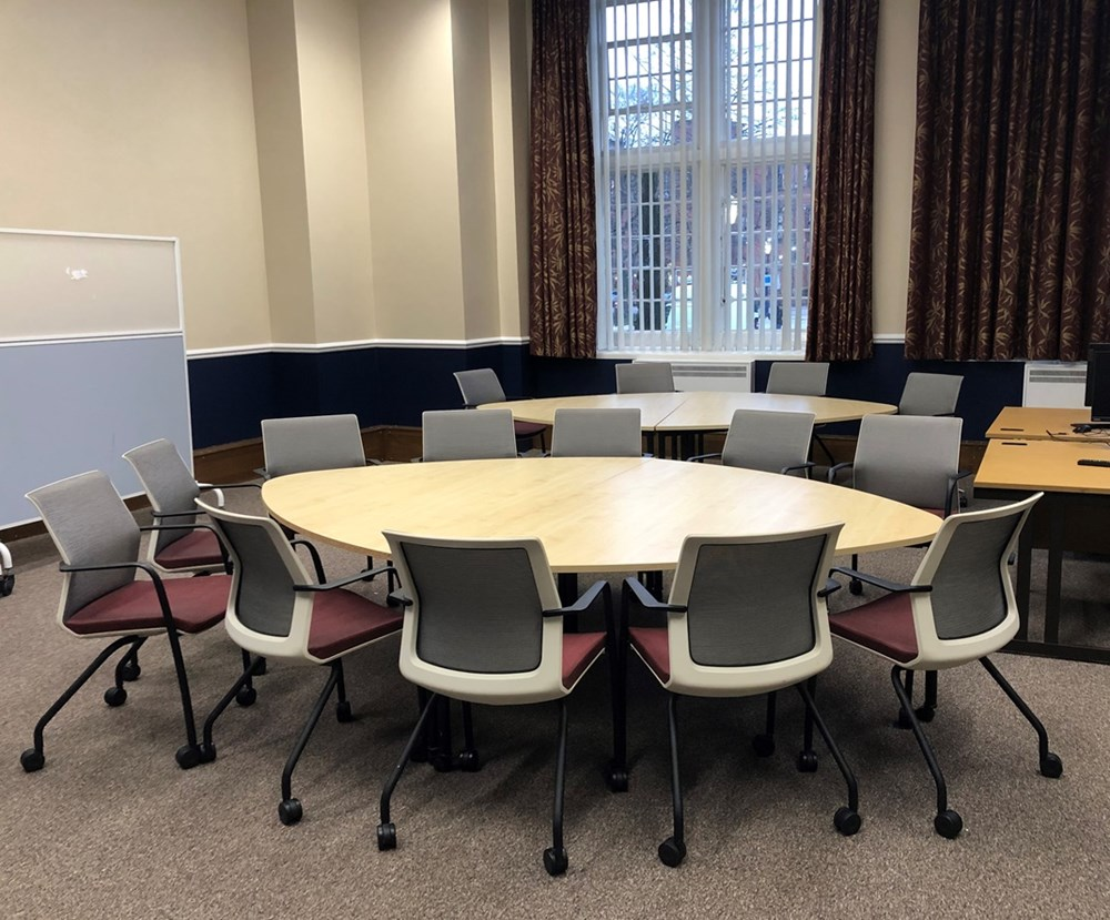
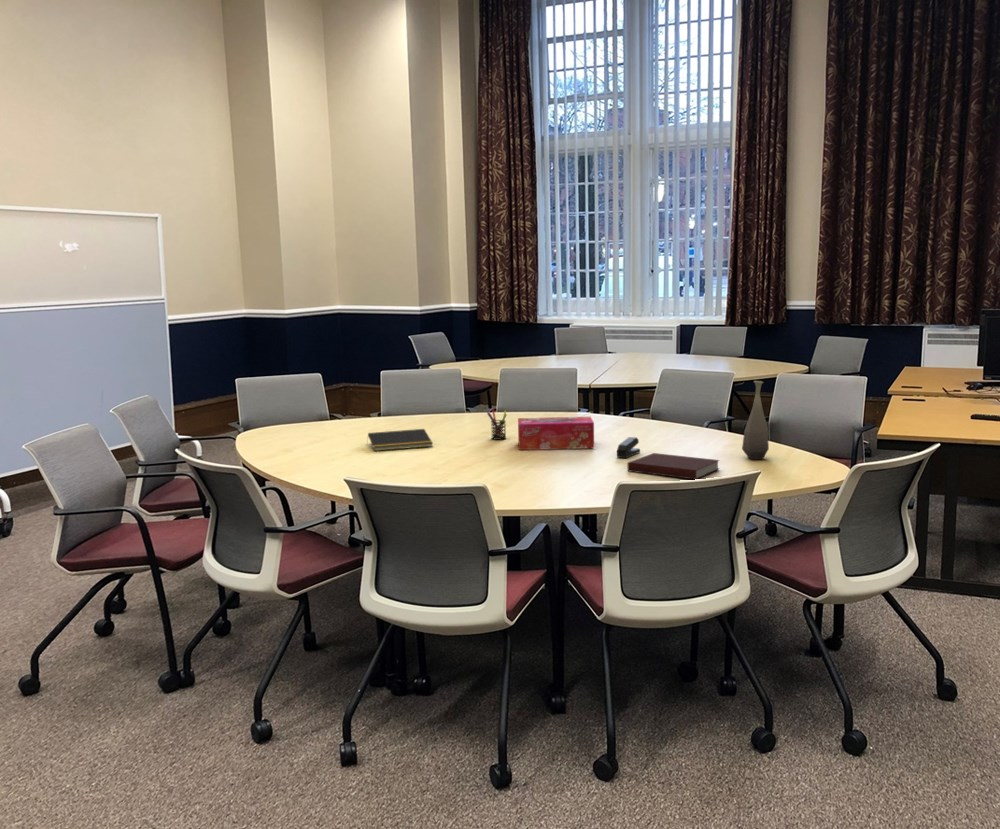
+ stapler (628, 446)
+ notepad (400, 439)
+ tissue box (555, 432)
+ pen holder (498, 423)
+ bottle (756, 419)
+ notebook (673, 465)
